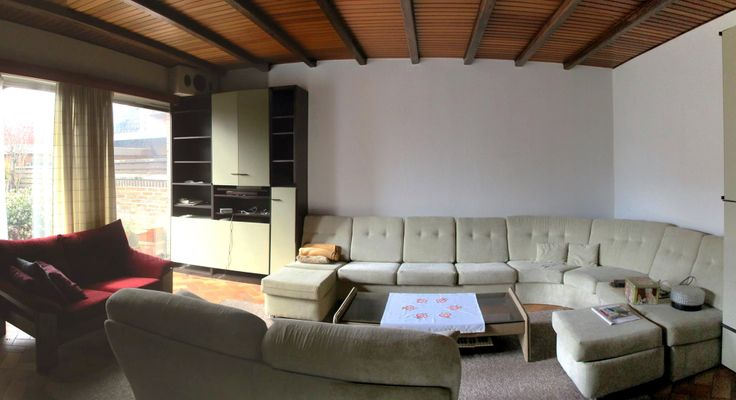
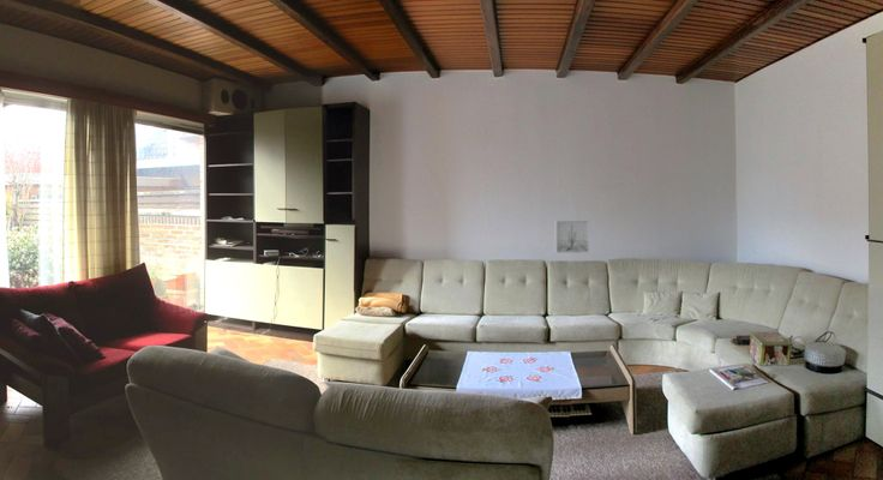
+ wall art (571, 236)
